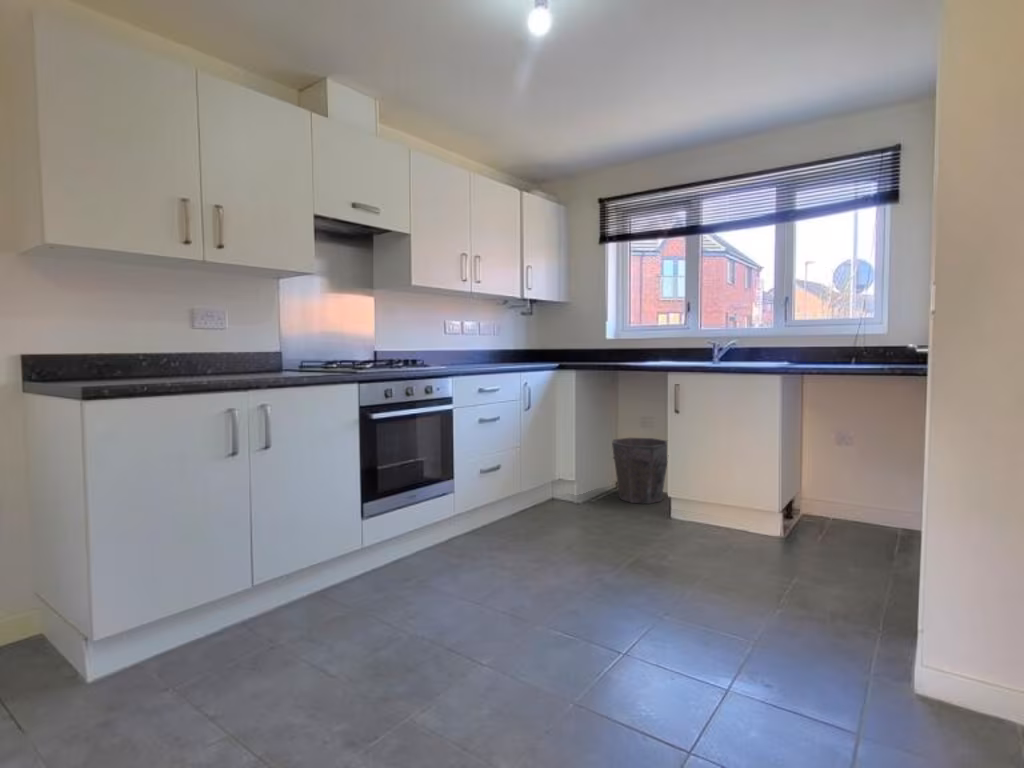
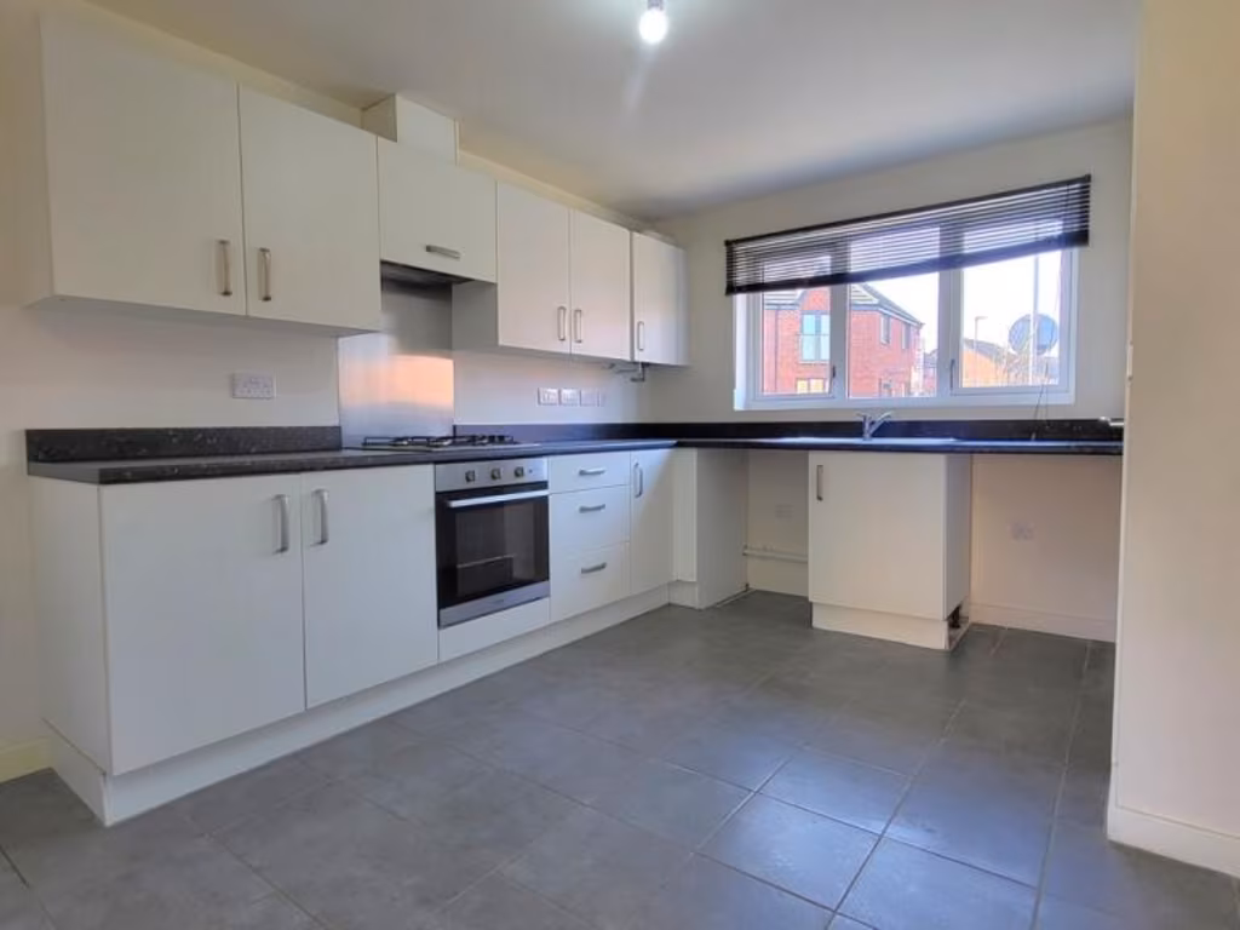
- waste bin (640, 470)
